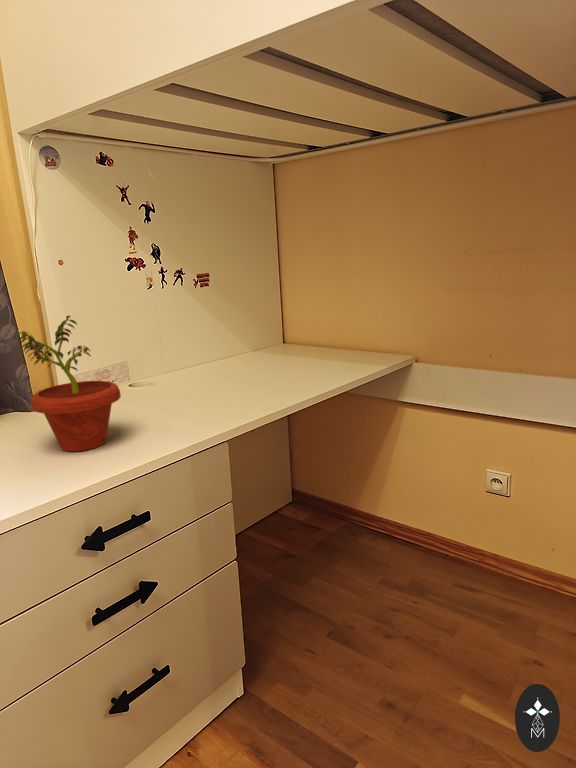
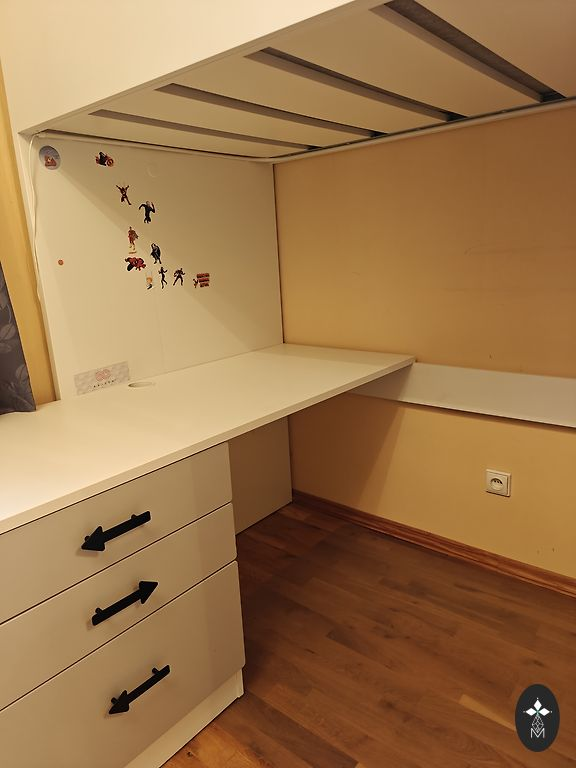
- potted plant (70, 381)
